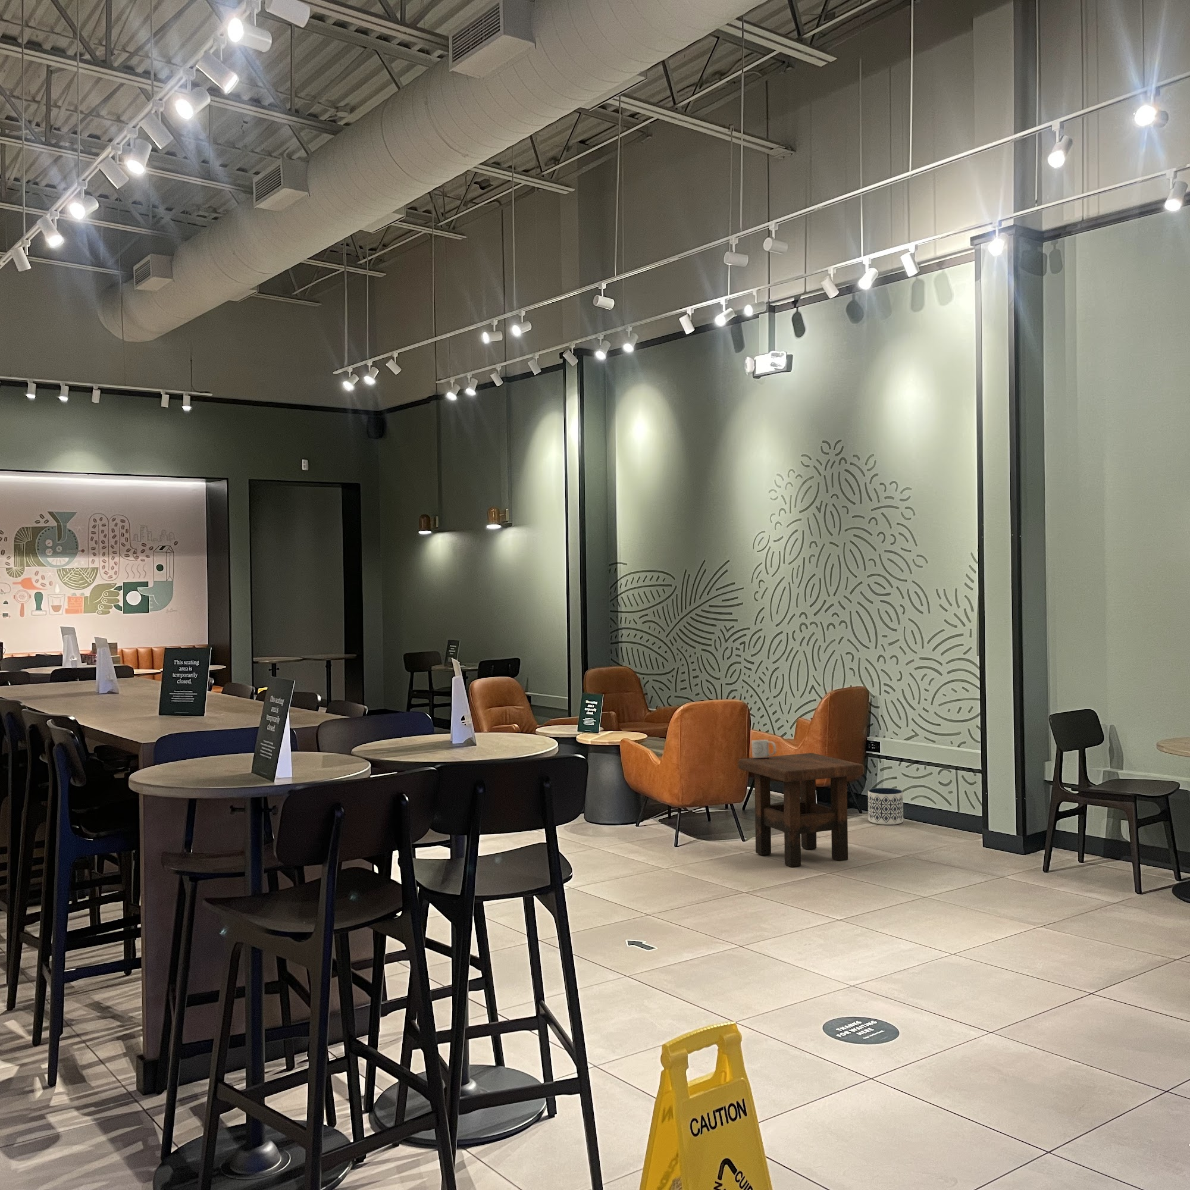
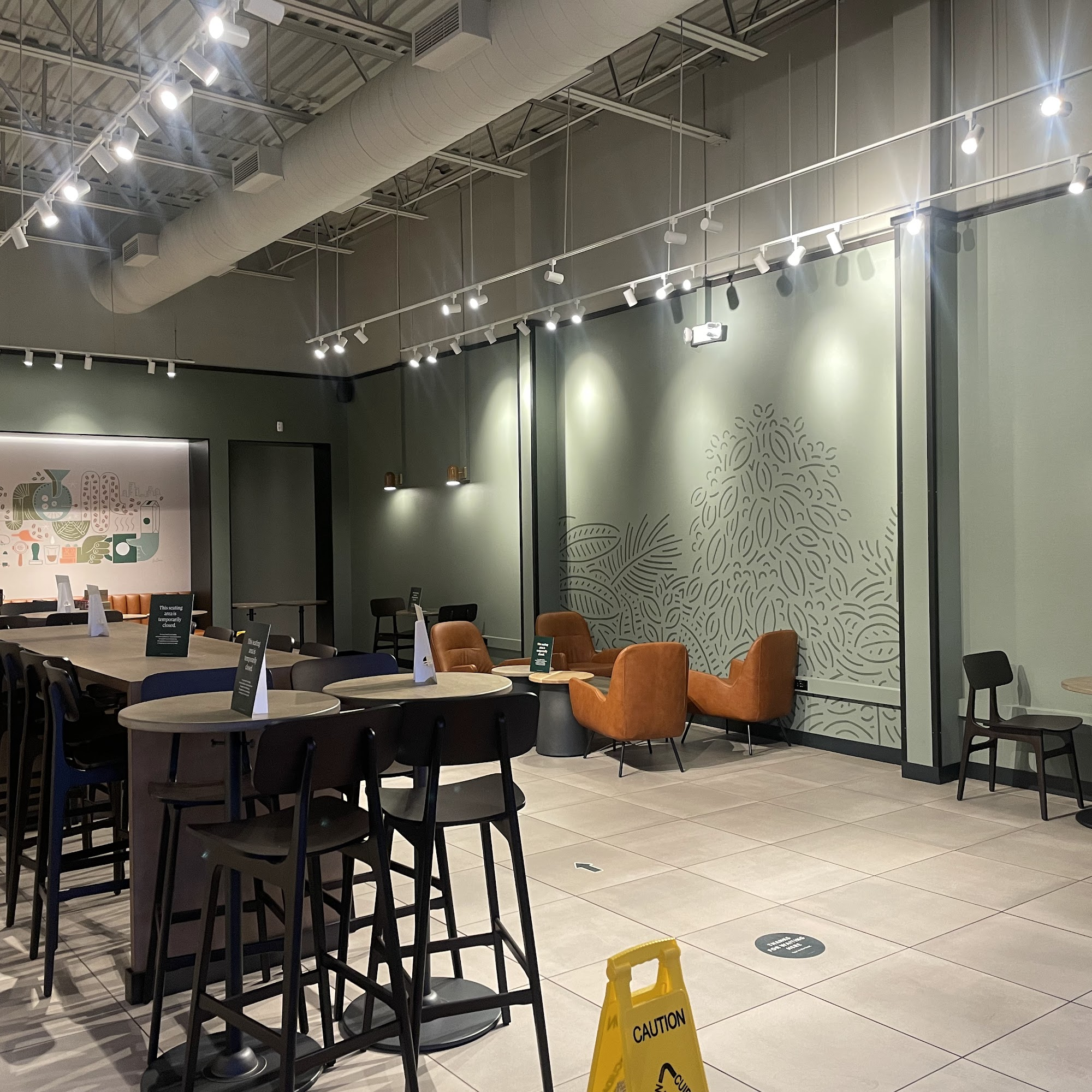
- side table (800, 809)
- planter (885, 806)
- mug (765, 749)
